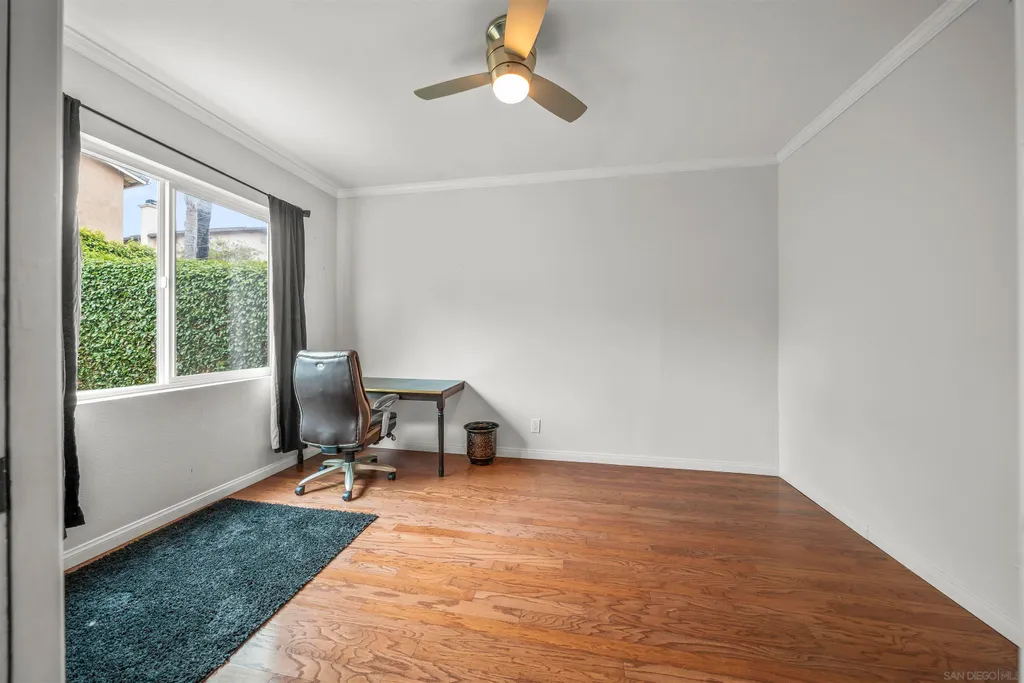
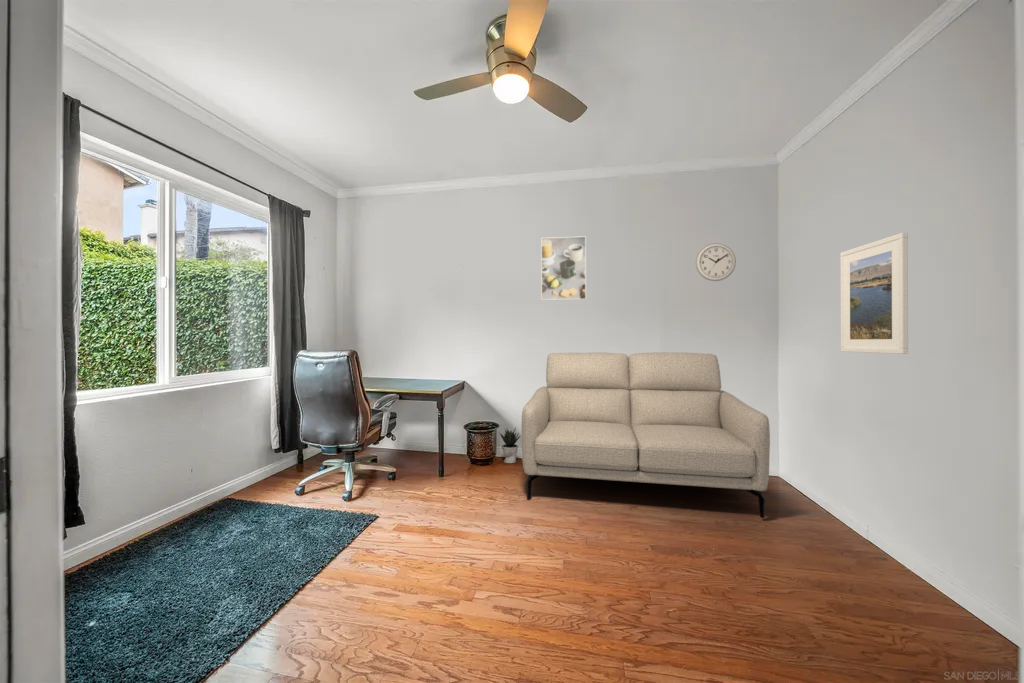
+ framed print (870, 298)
+ wall clock (715, 262)
+ potted plant (508, 444)
+ sofa (632, 418)
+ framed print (563, 268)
